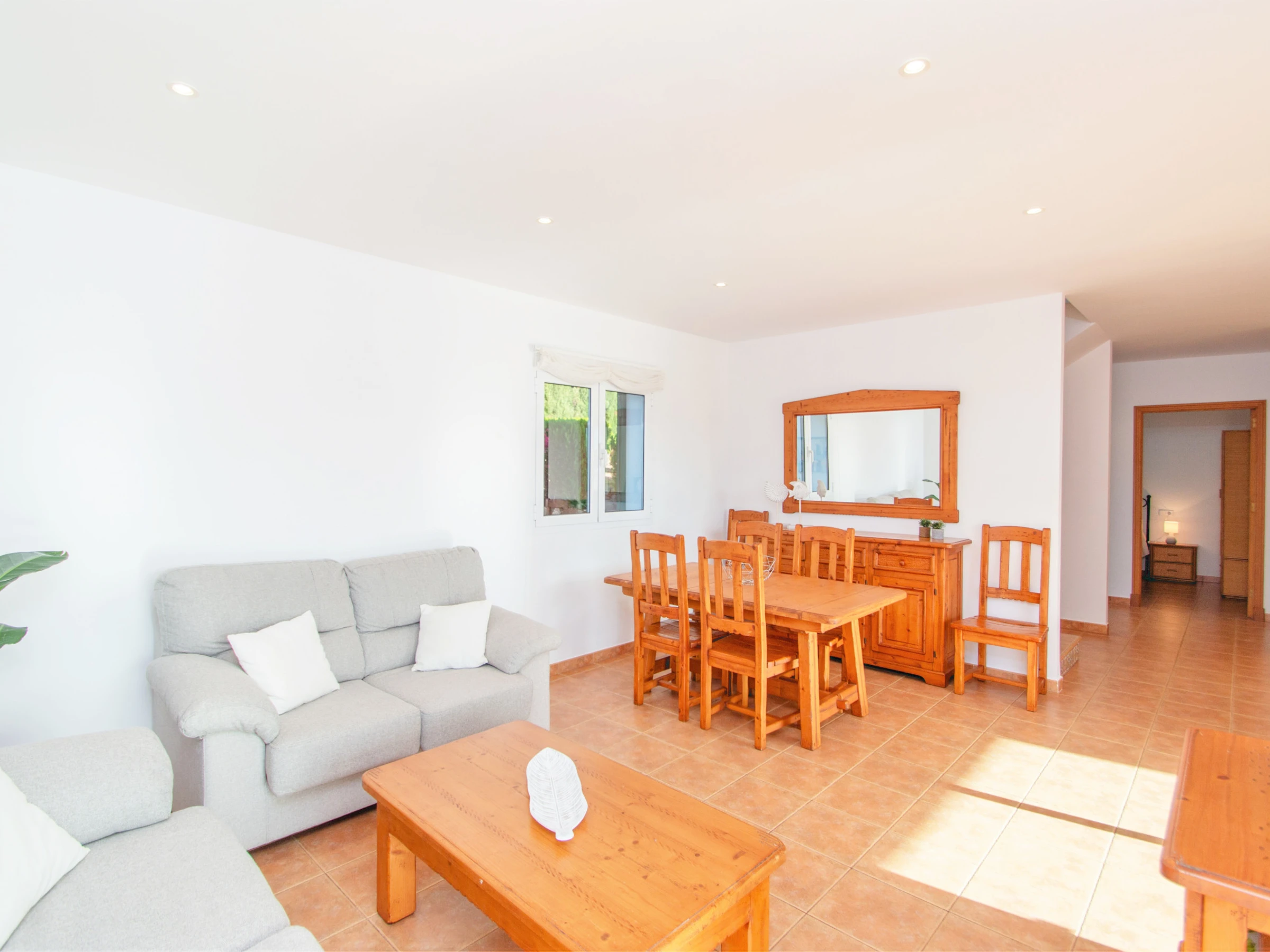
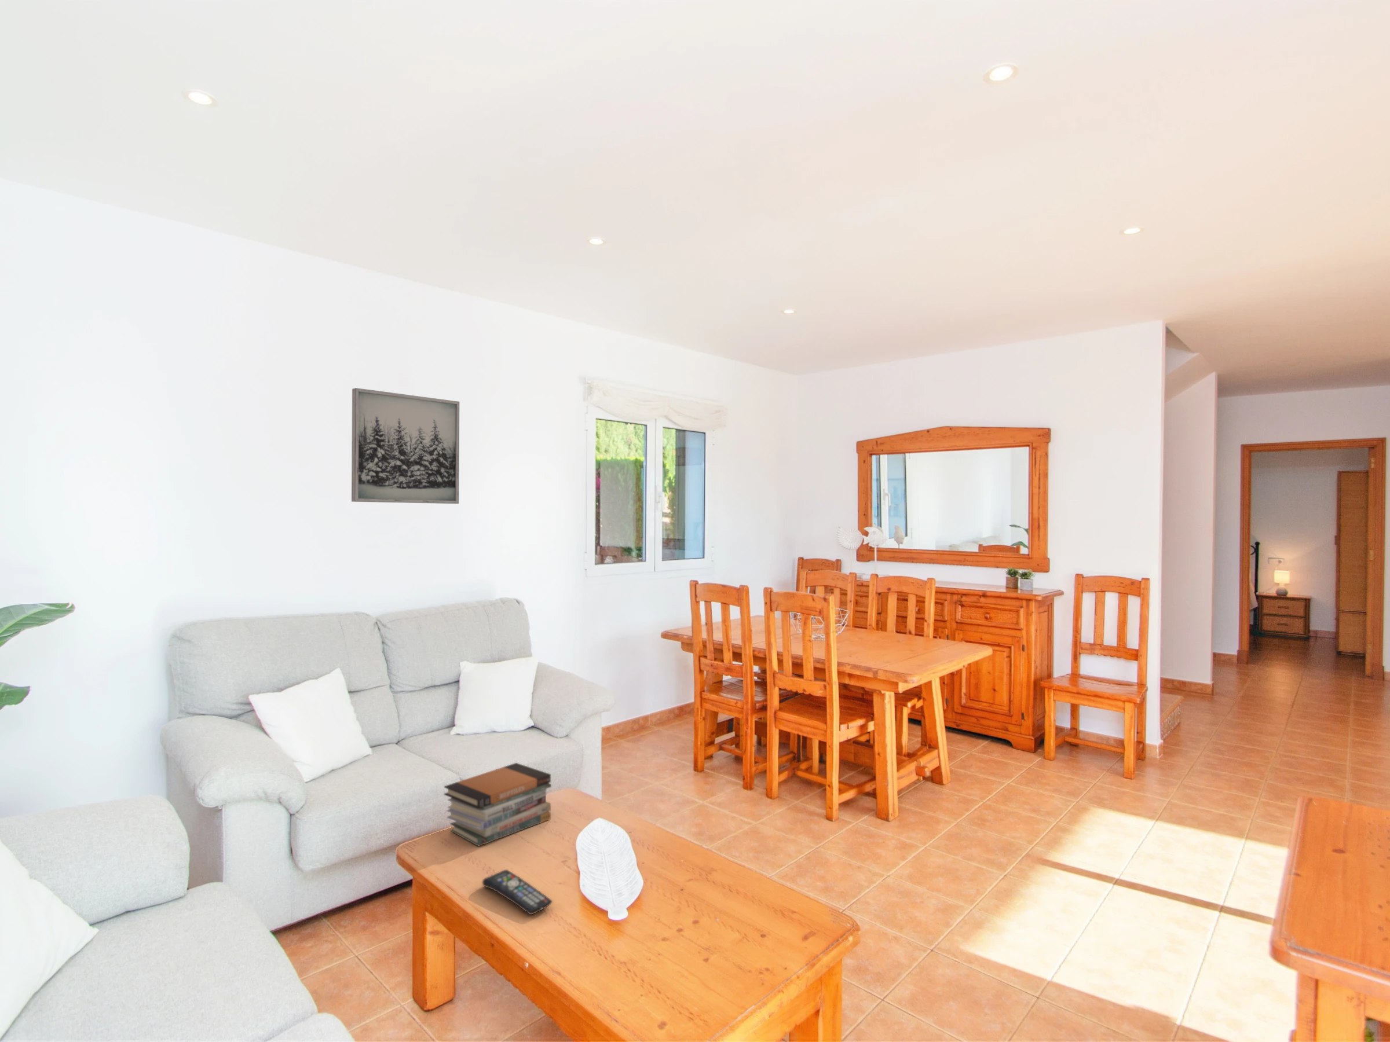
+ remote control (516, 890)
+ wall art (408, 449)
+ book stack (499, 802)
